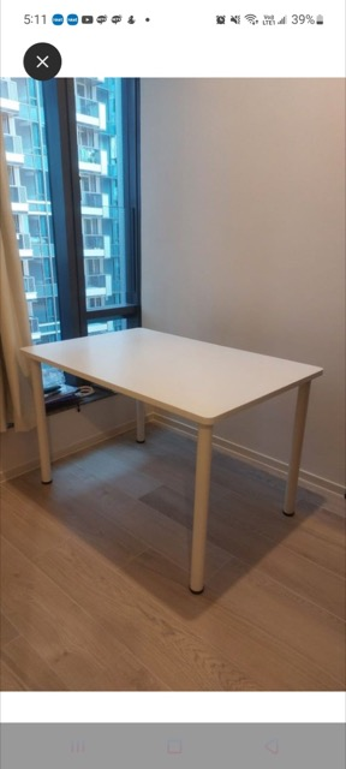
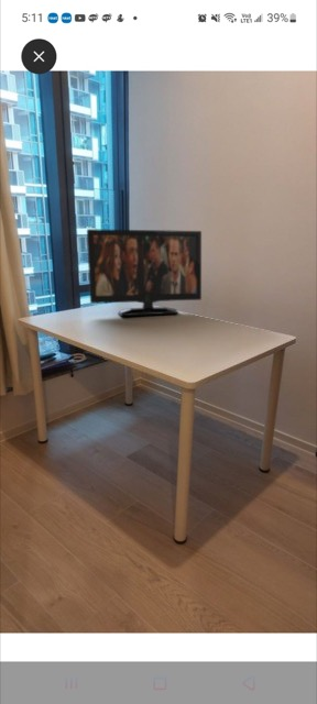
+ flat panel tv (146, 273)
